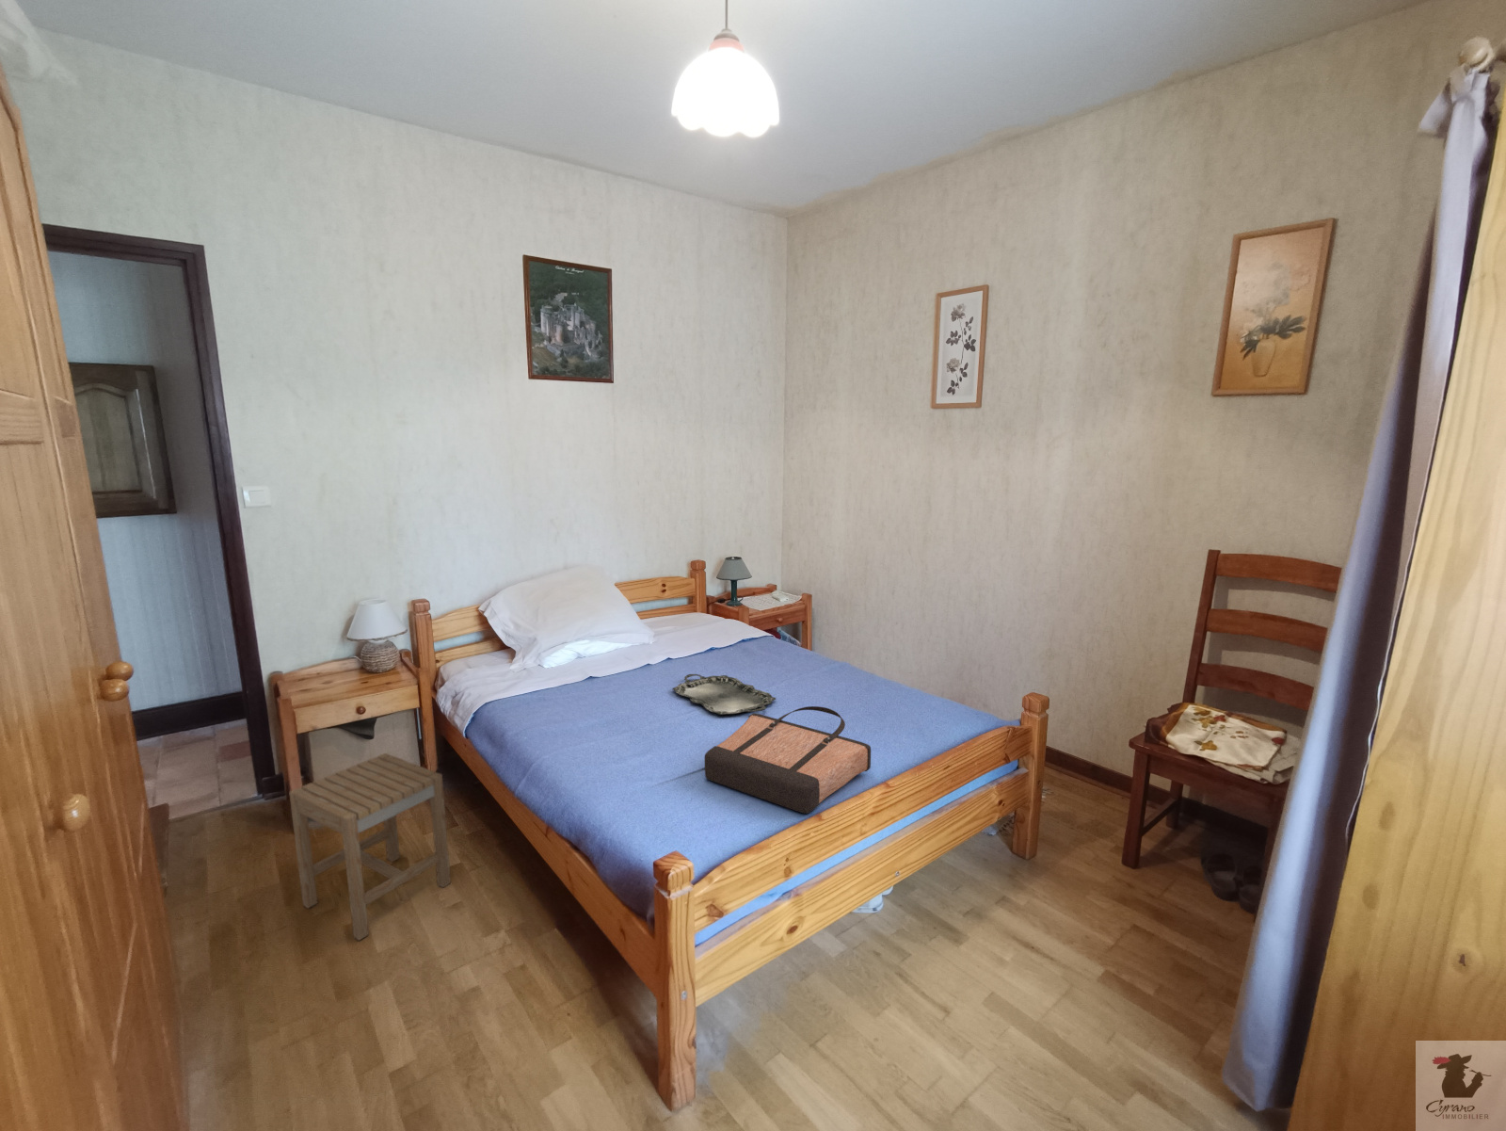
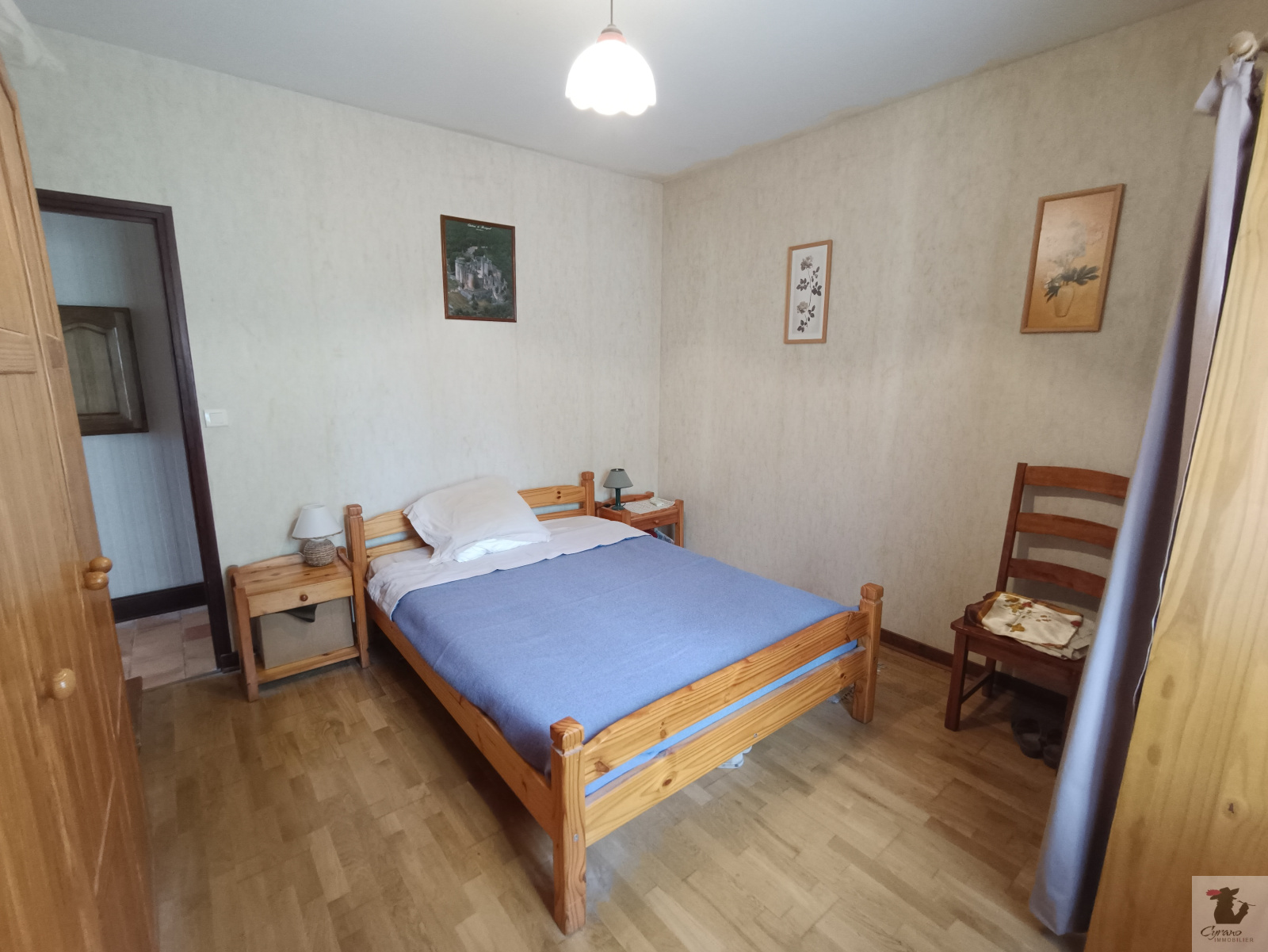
- shopping bag (791, 748)
- stool (373, 839)
- serving tray (723, 693)
